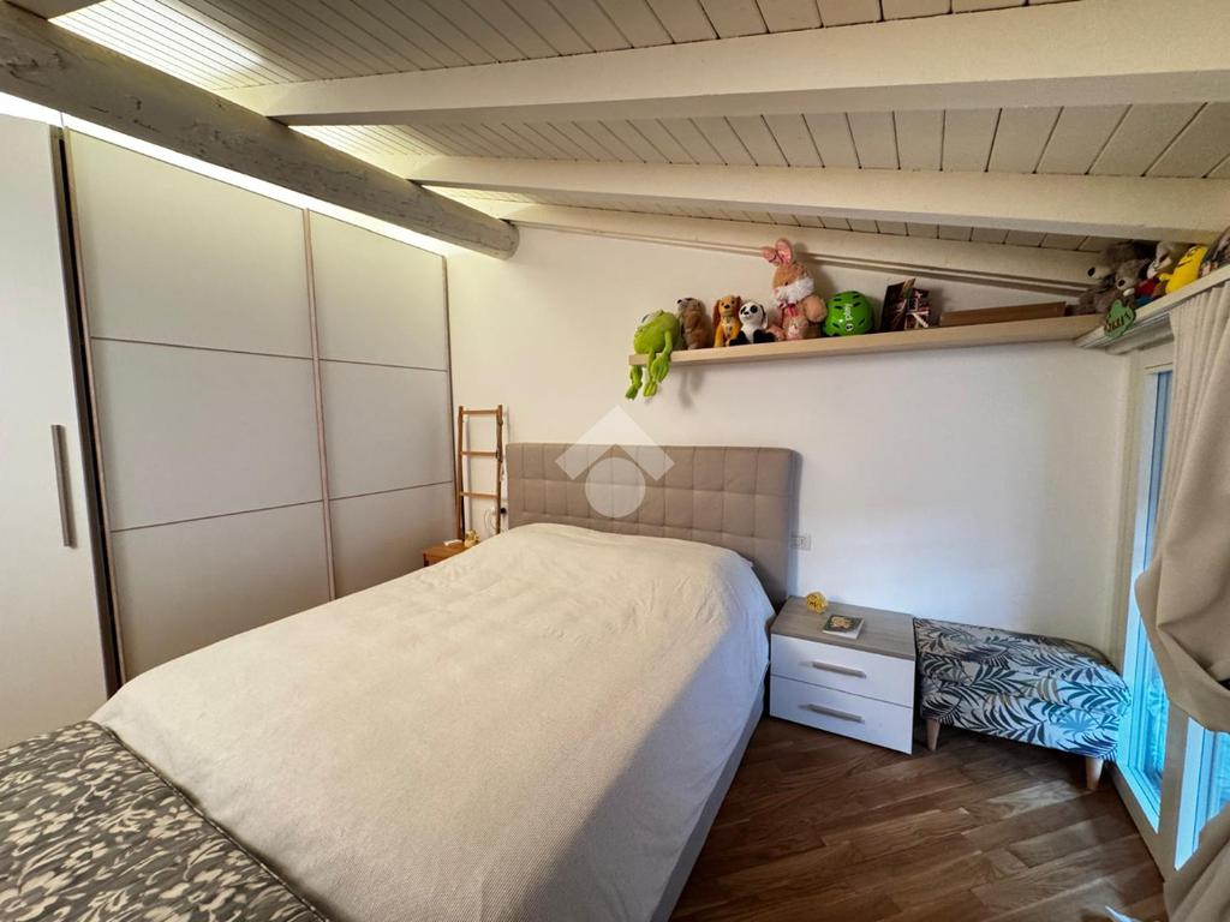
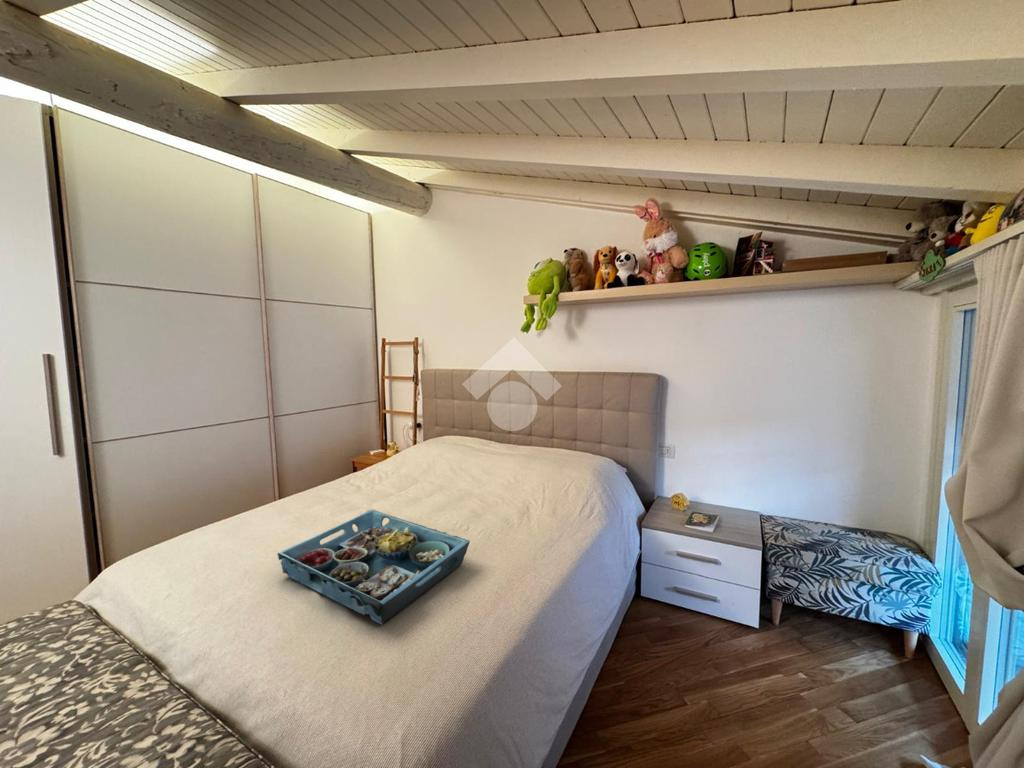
+ serving tray (376, 555)
